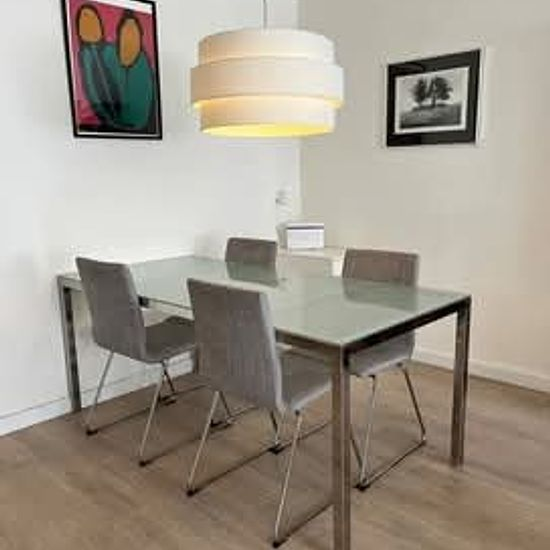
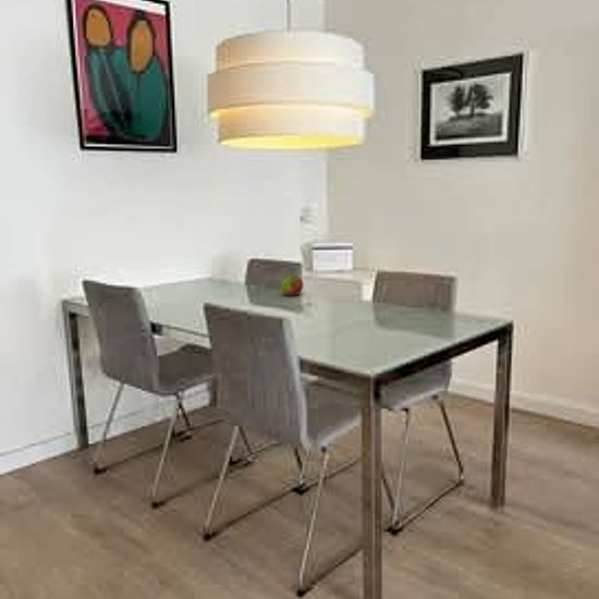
+ fruit (292, 285)
